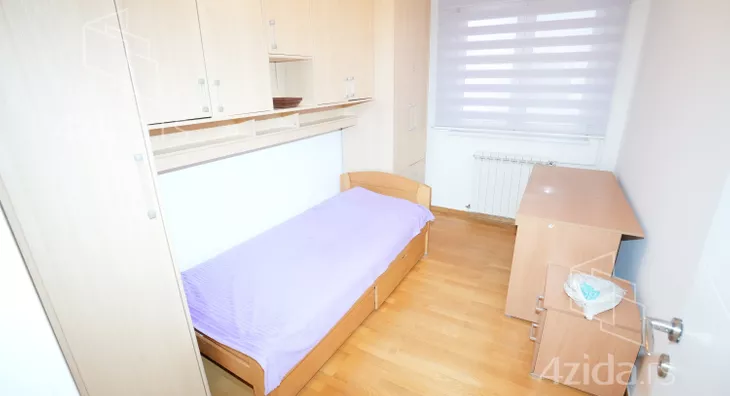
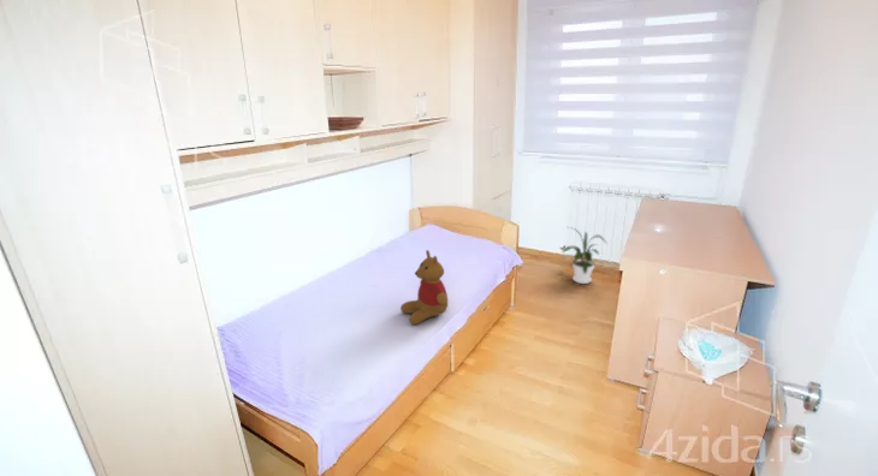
+ house plant (582, 255)
+ teddy bear (423, 285)
